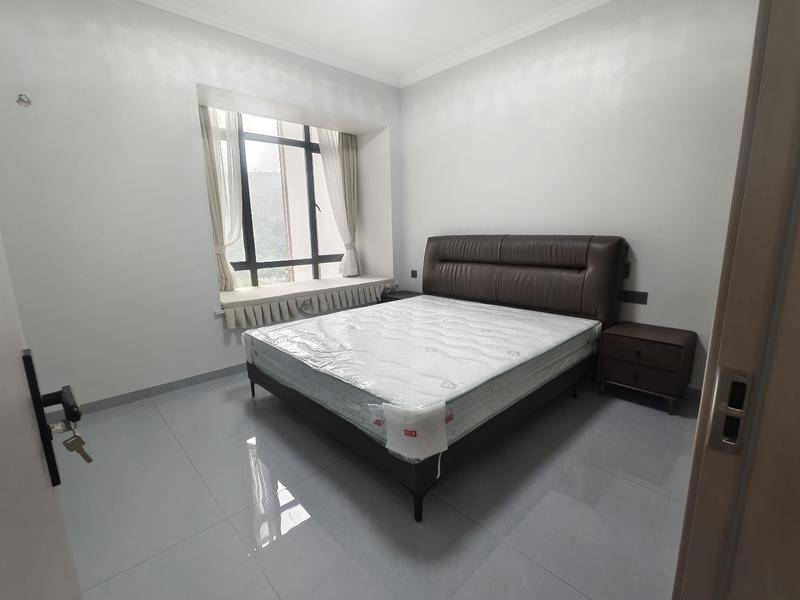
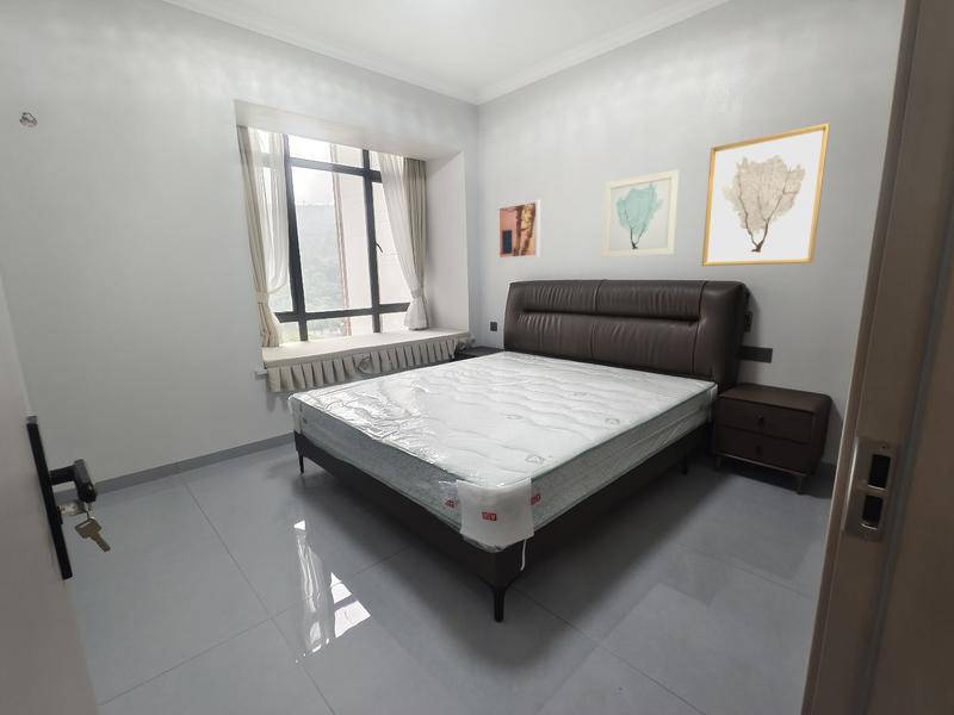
+ wall art (637, 217)
+ wall art (518, 231)
+ wall art (758, 201)
